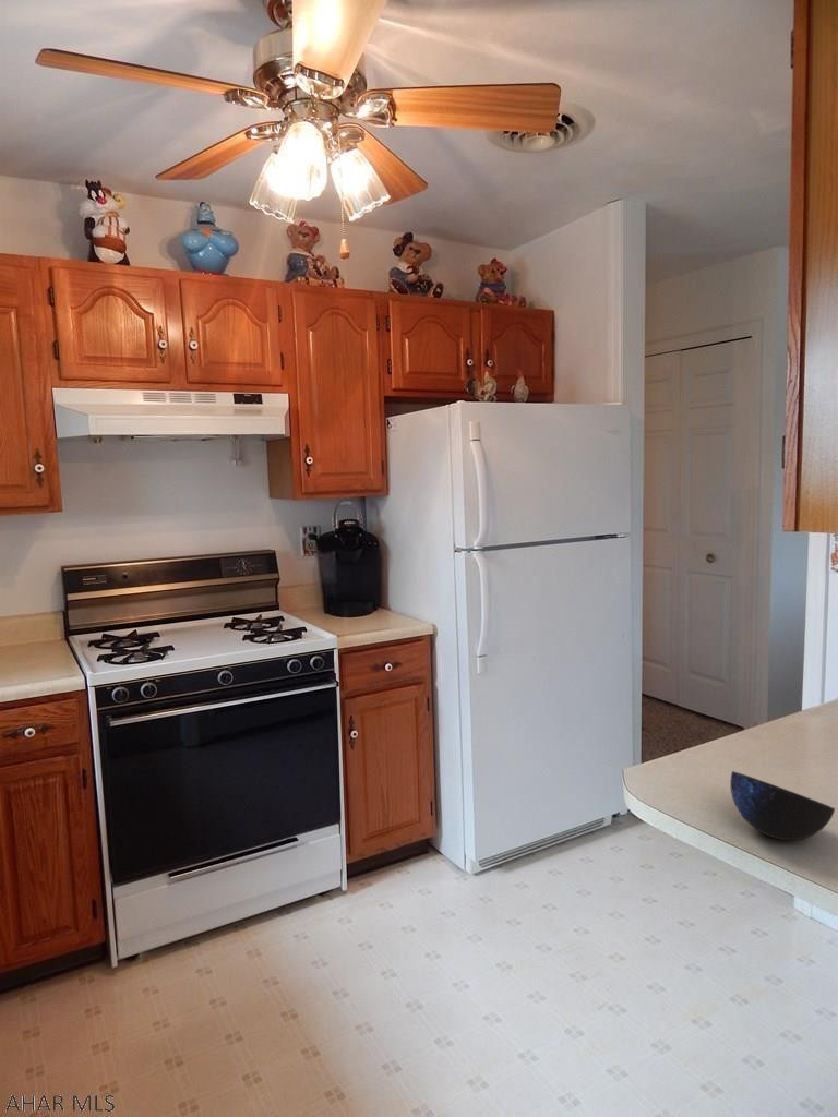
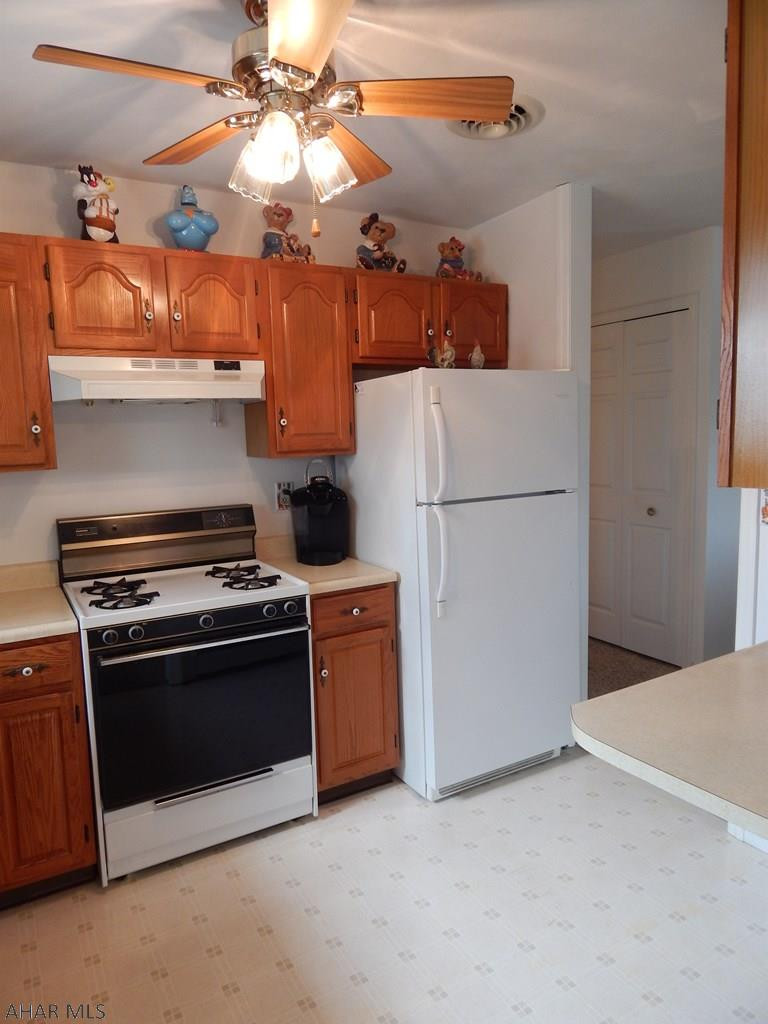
- bowl (780, 803)
